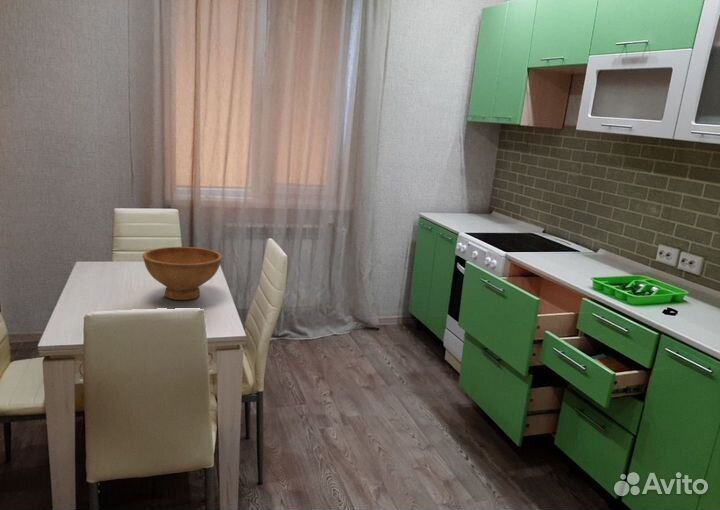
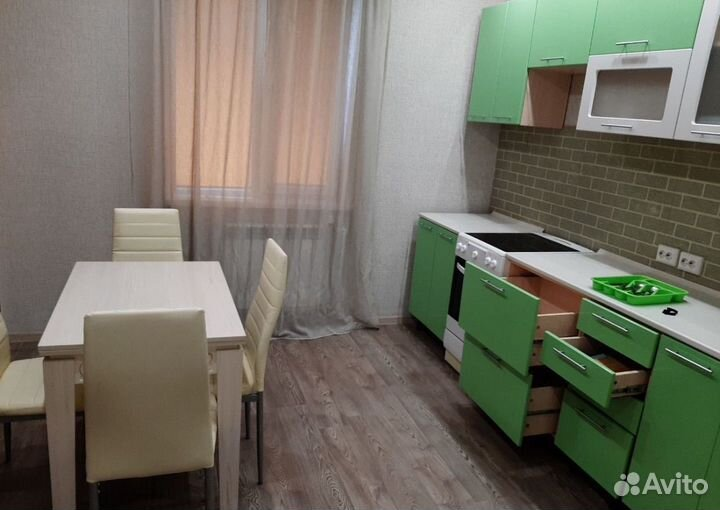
- bowl (182, 275)
